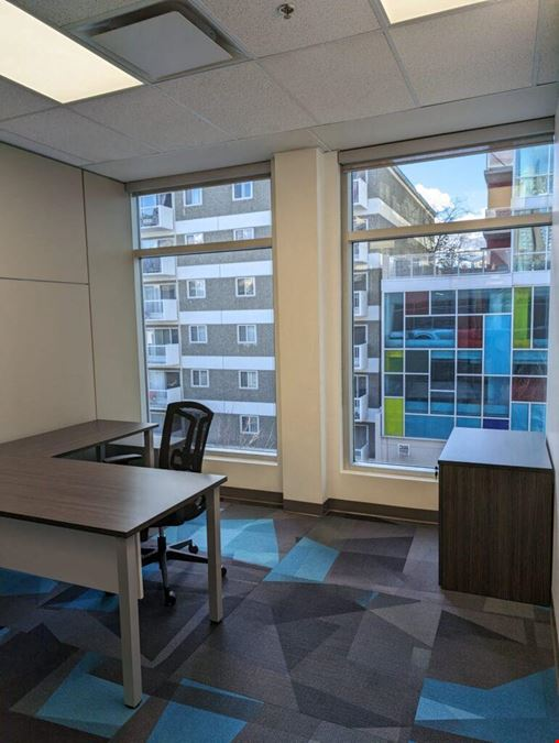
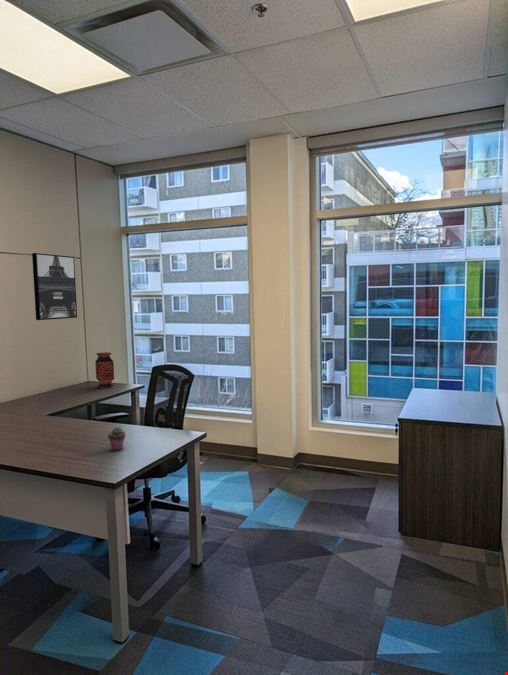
+ potted succulent (116, 437)
+ wall art (55, 287)
+ vase (104, 369)
